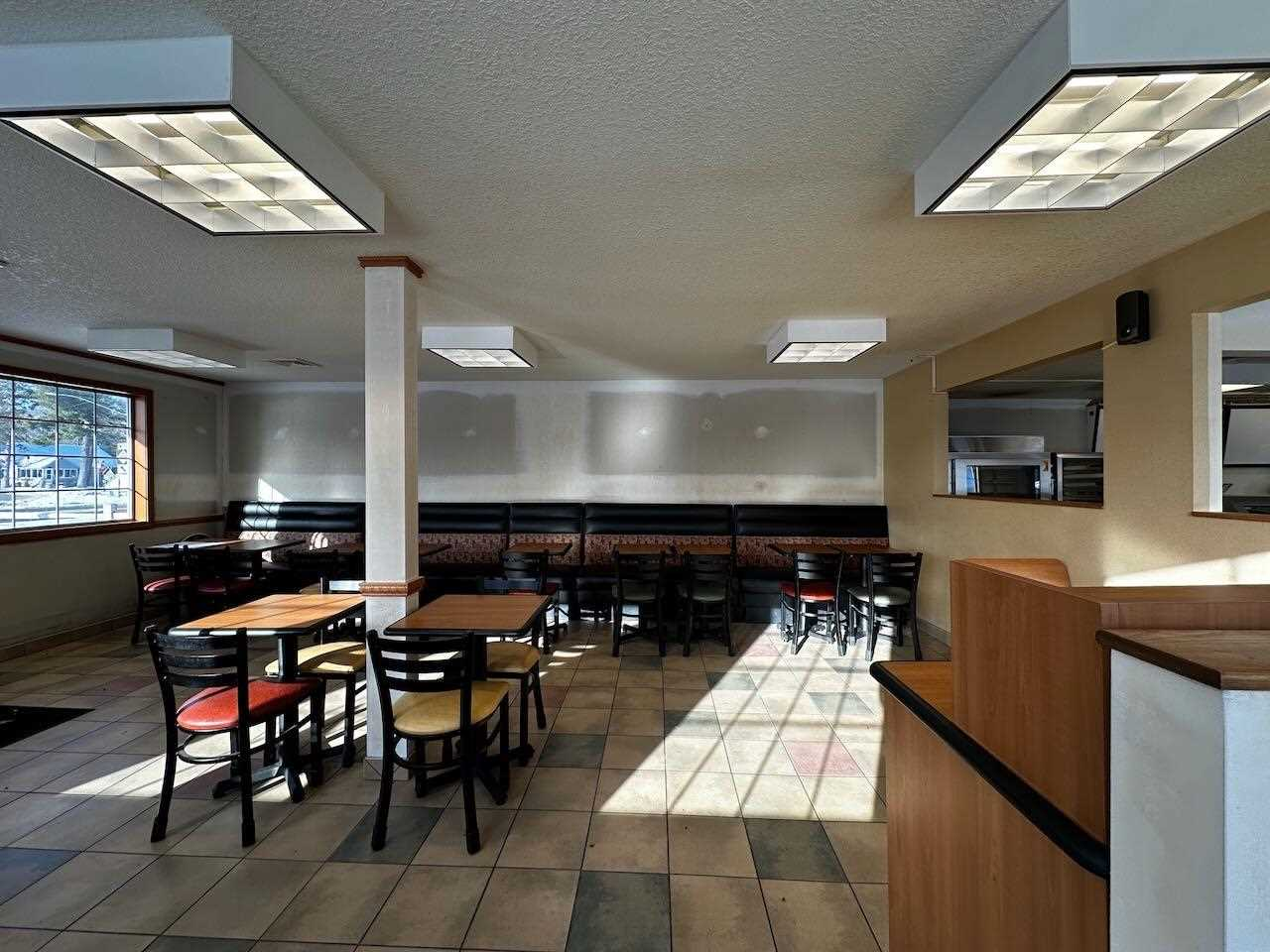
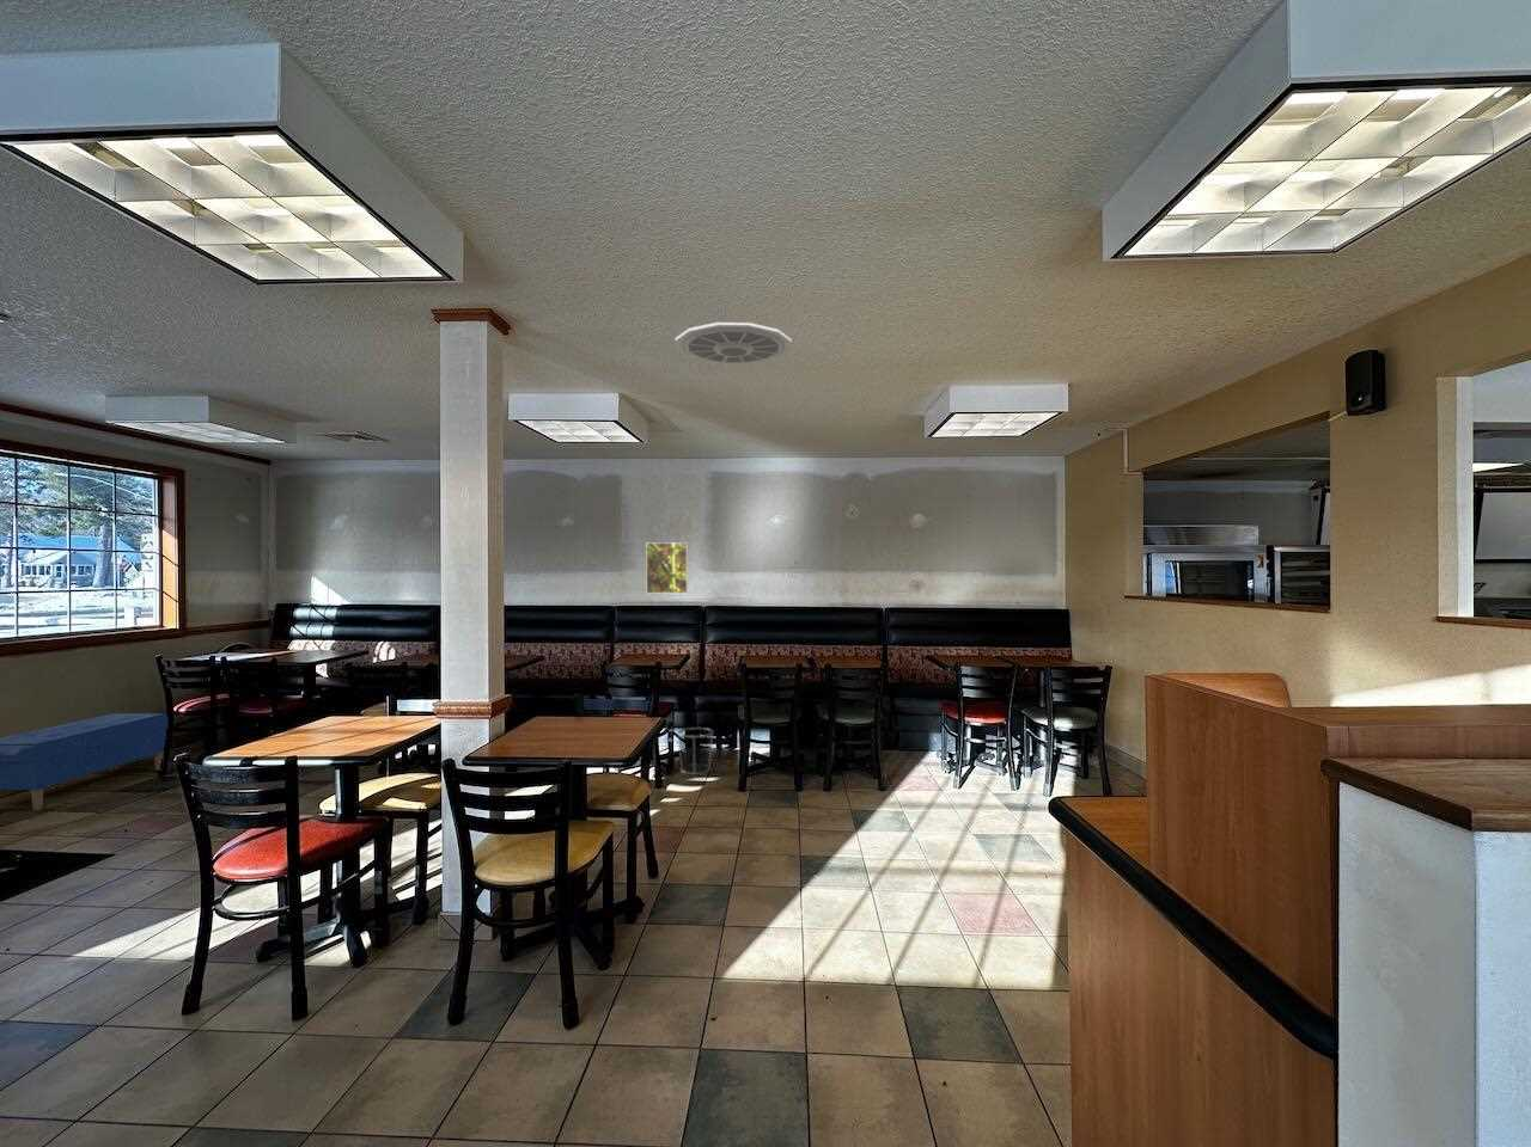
+ waste bin (694, 751)
+ ceiling vent (733, 348)
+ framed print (667, 567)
+ bench (77, 757)
